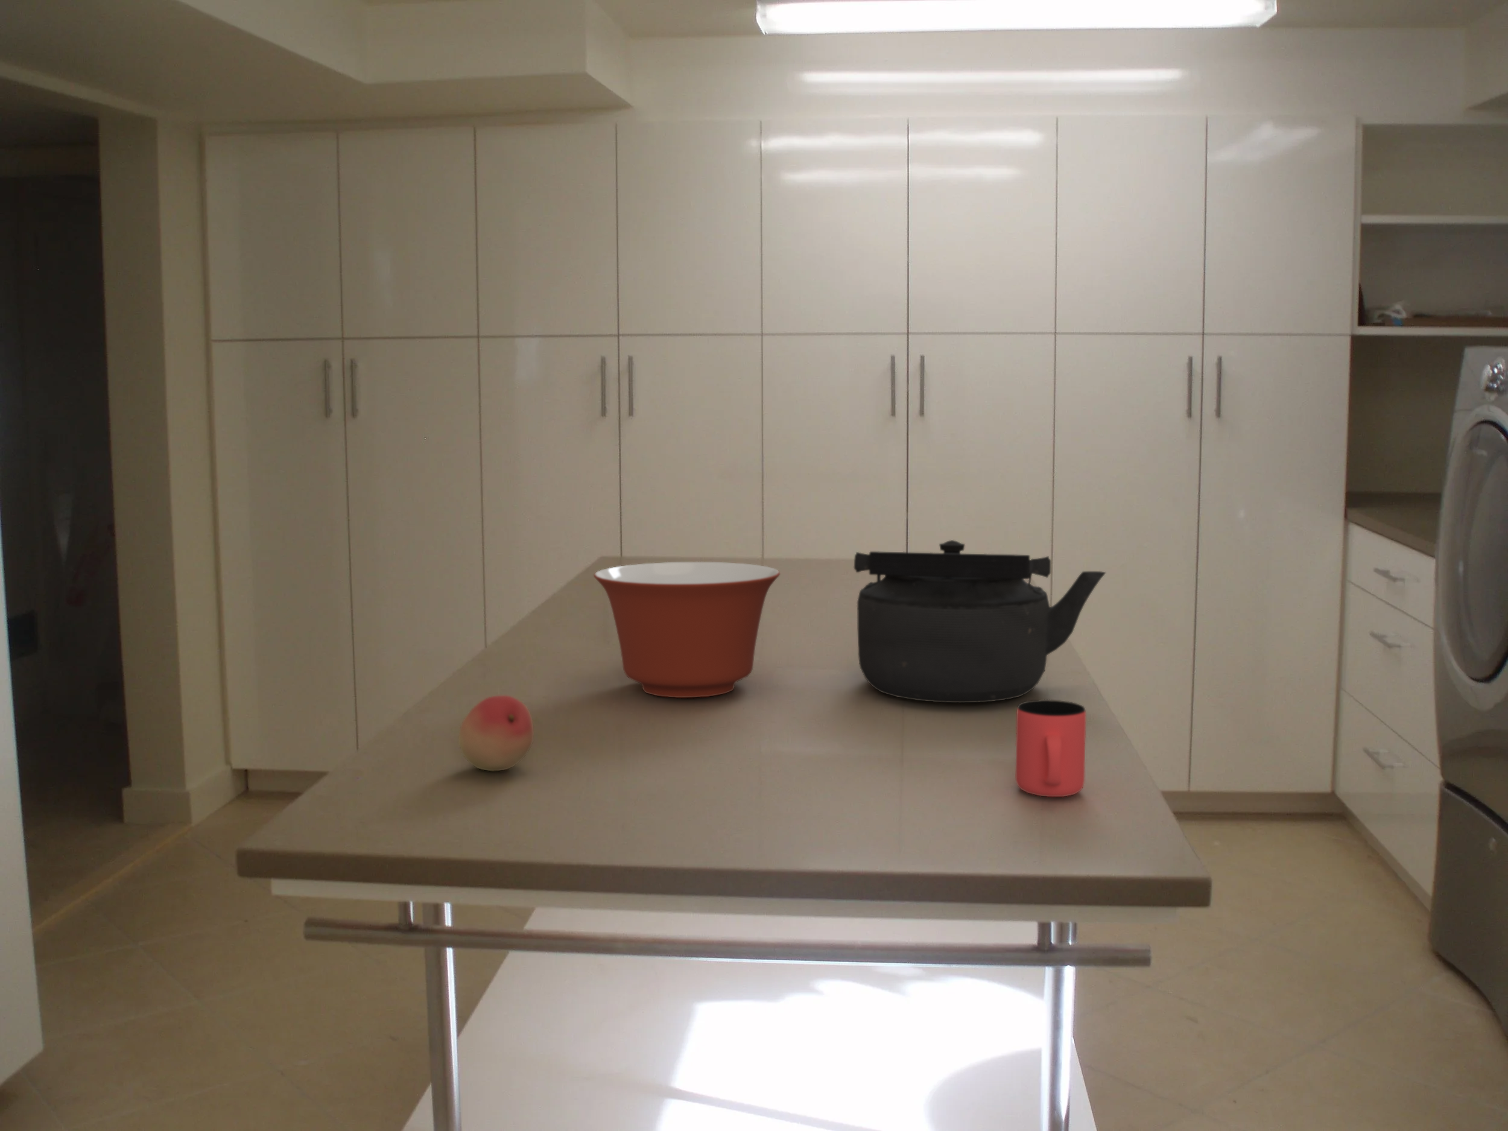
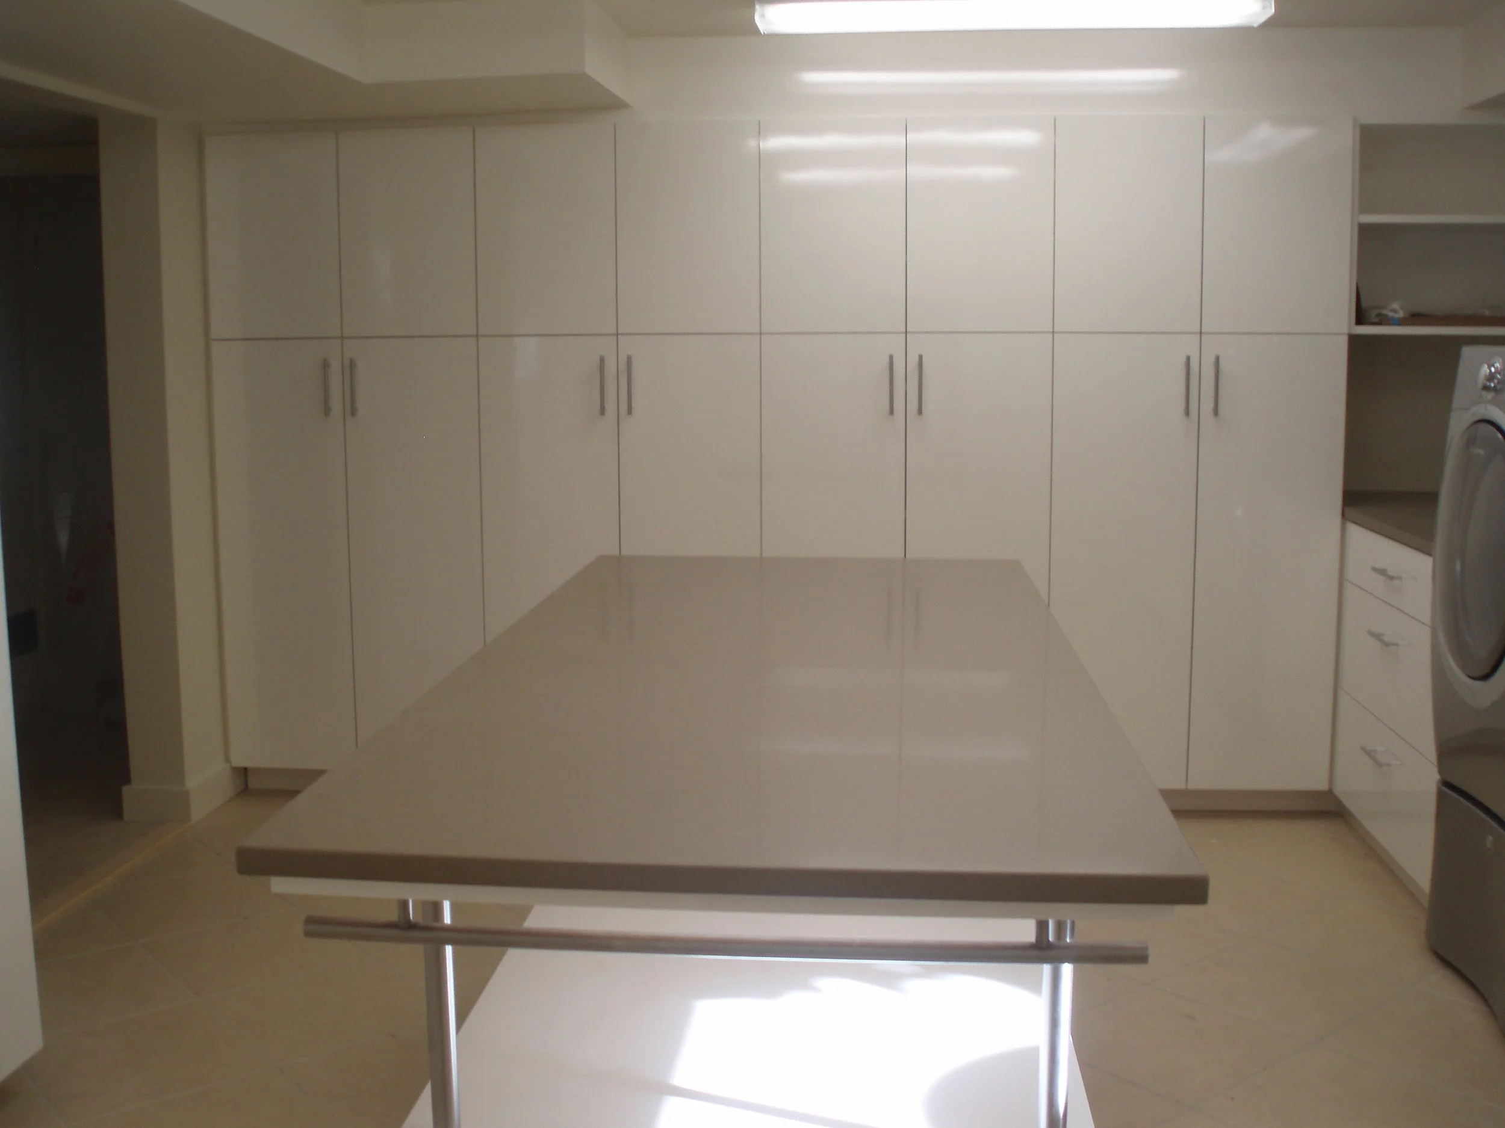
- cup (1051, 752)
- kettle (957, 614)
- mixing bowl (688, 631)
- fruit (496, 733)
